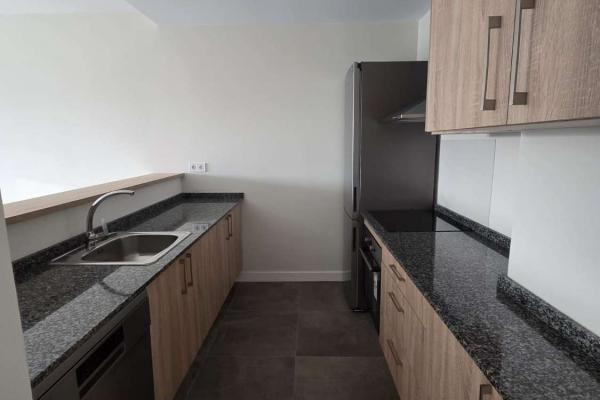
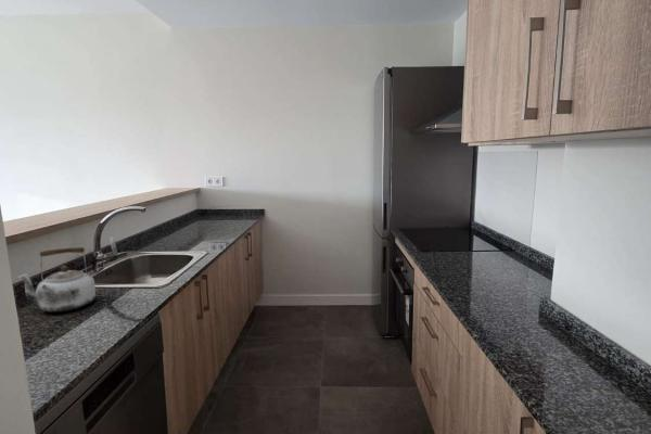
+ kettle (58, 278)
